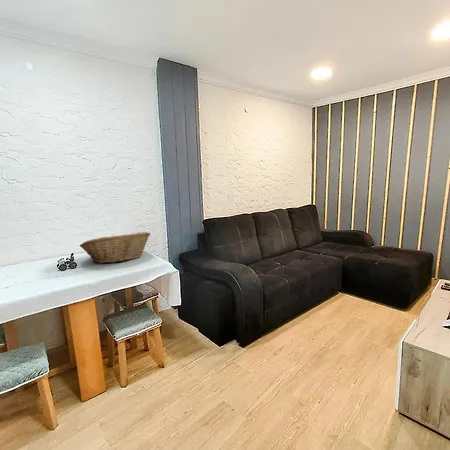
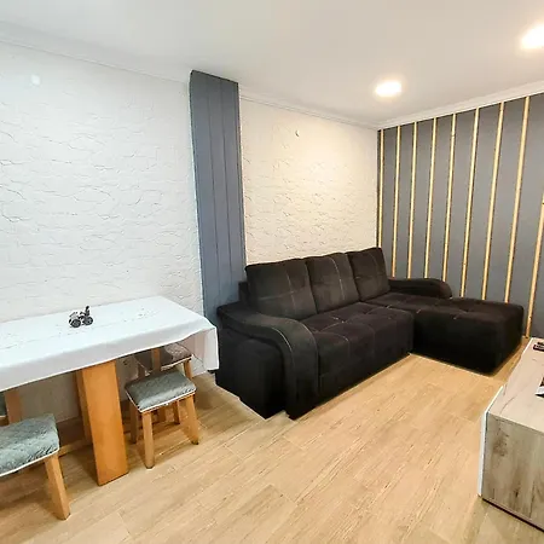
- fruit basket (117, 244)
